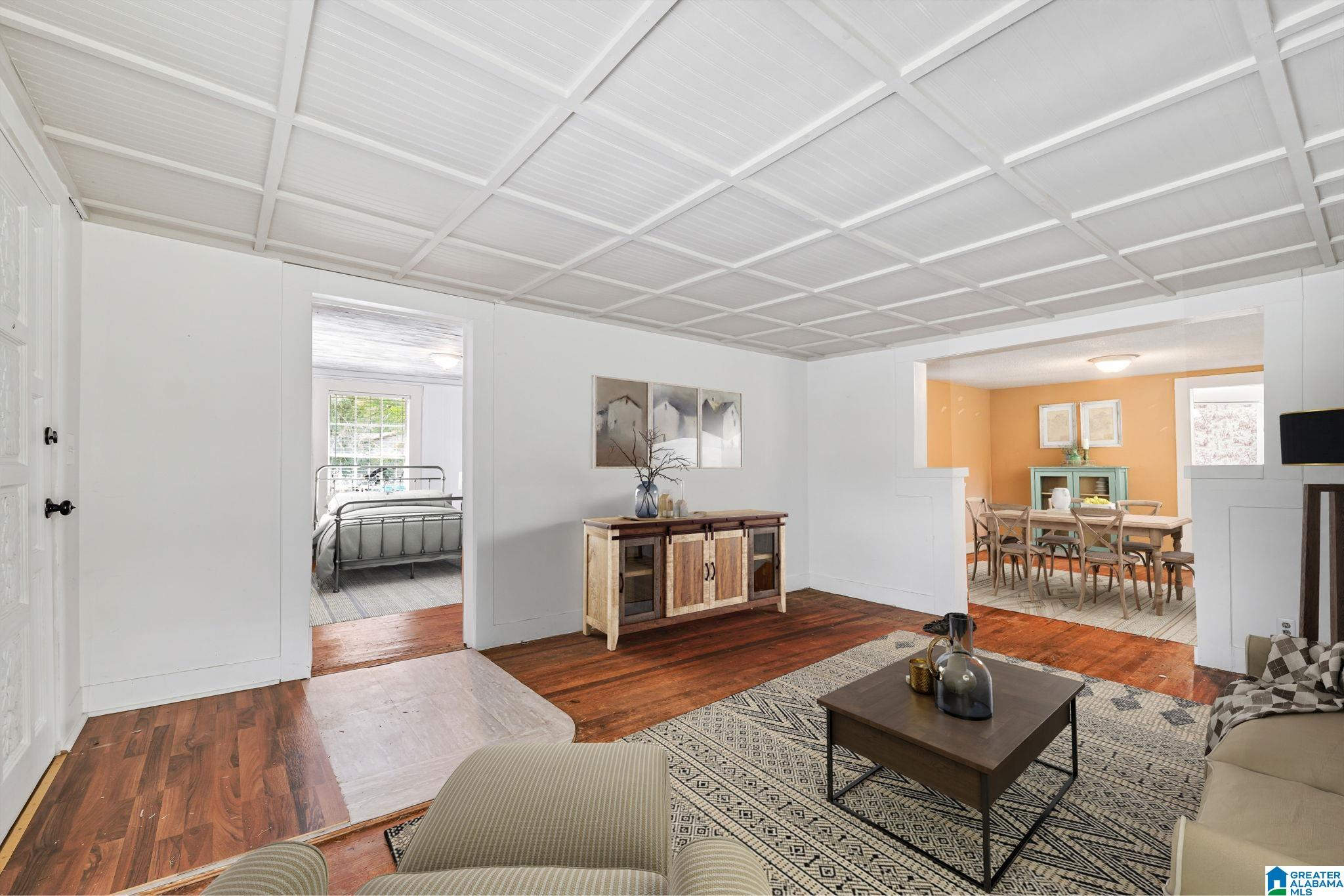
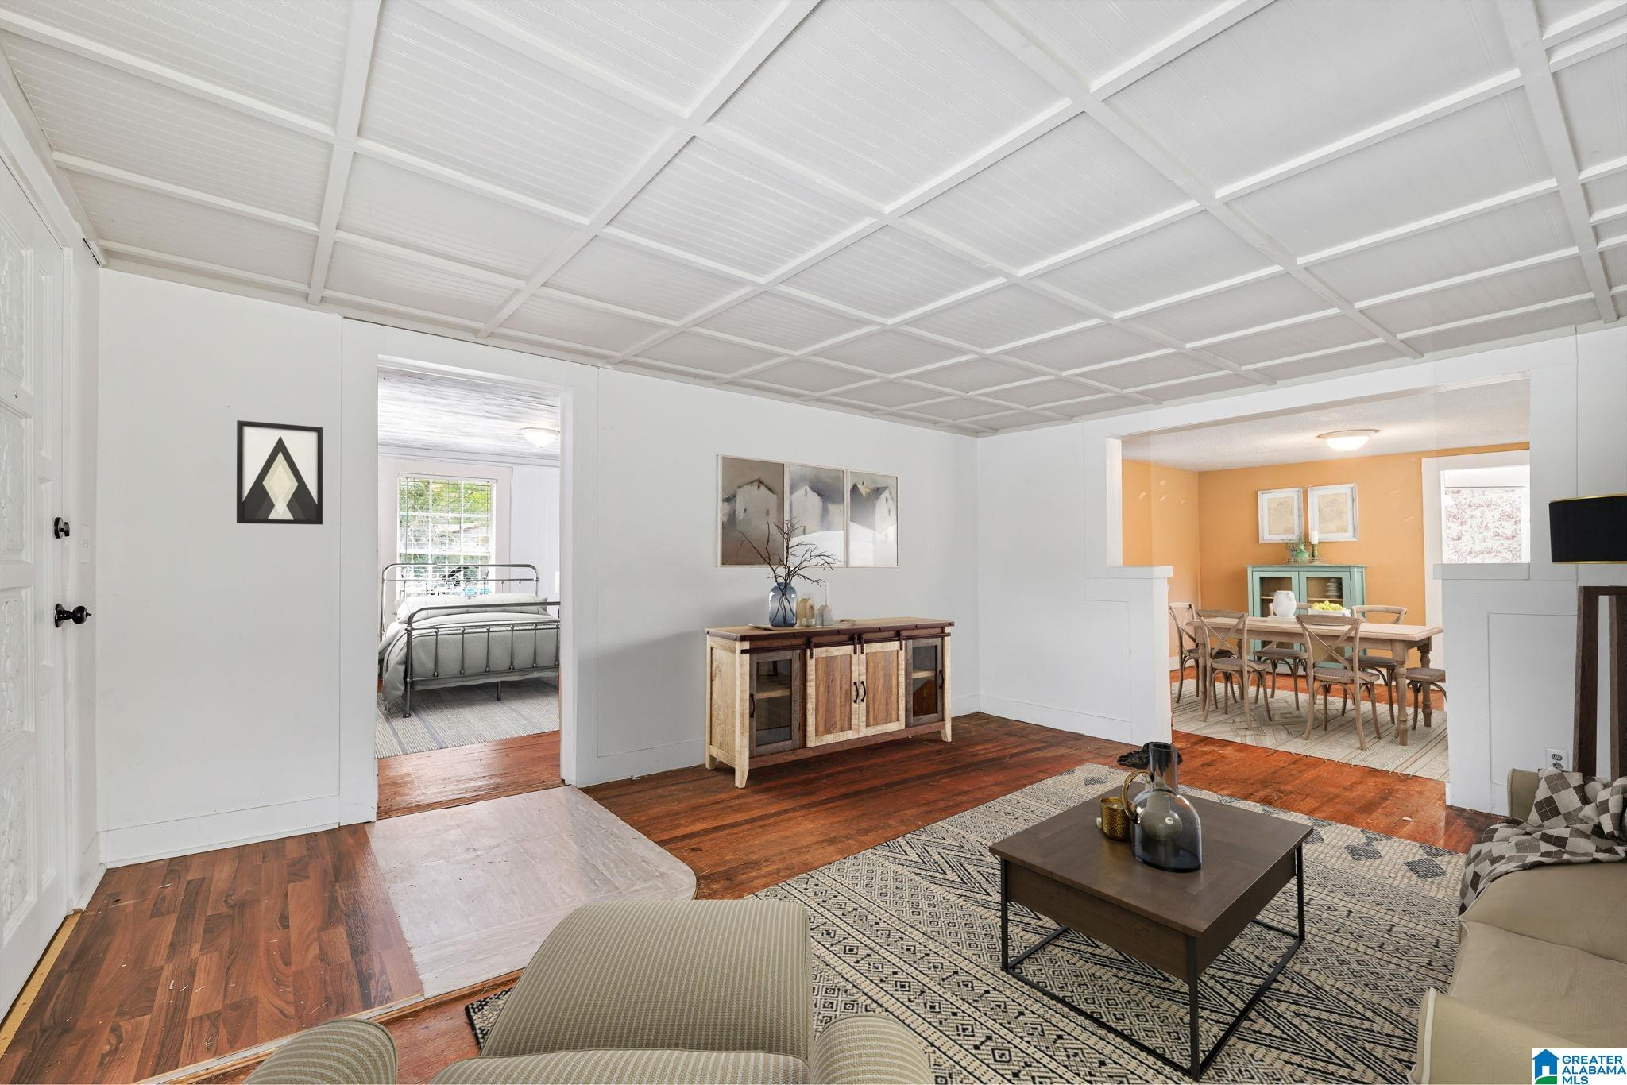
+ wall art (281, 473)
